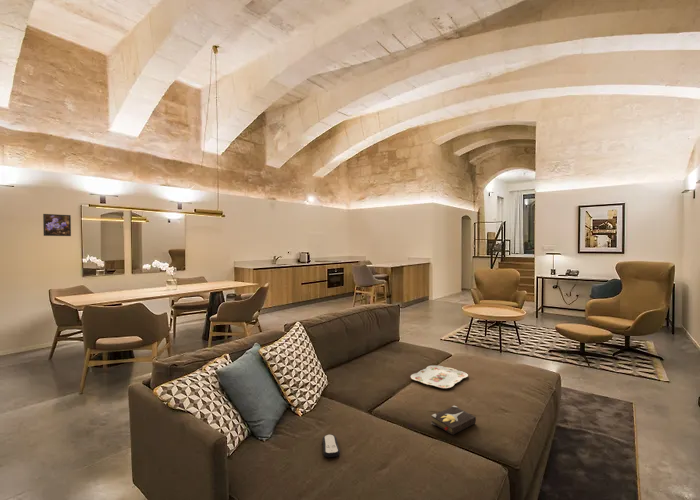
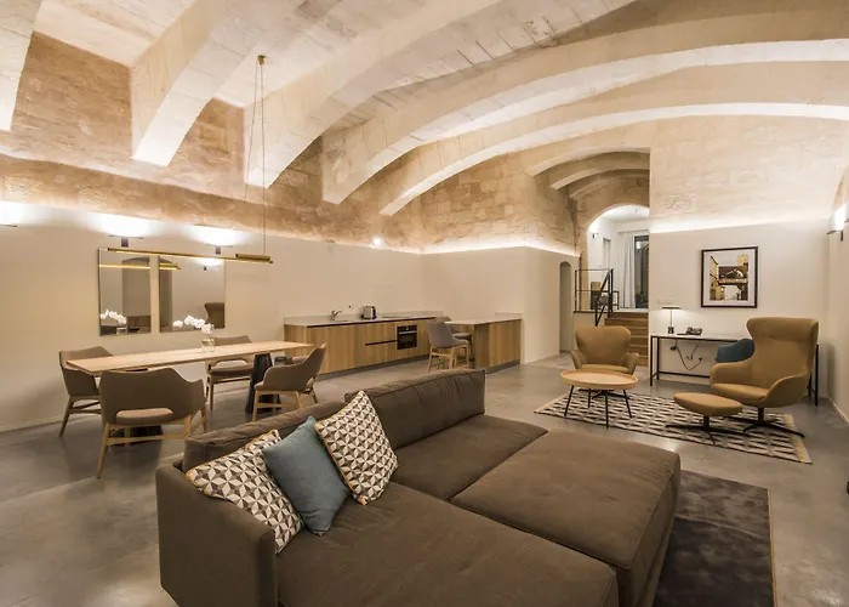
- remote control (330, 445)
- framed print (57, 225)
- hardback book (453, 419)
- serving tray (439, 376)
